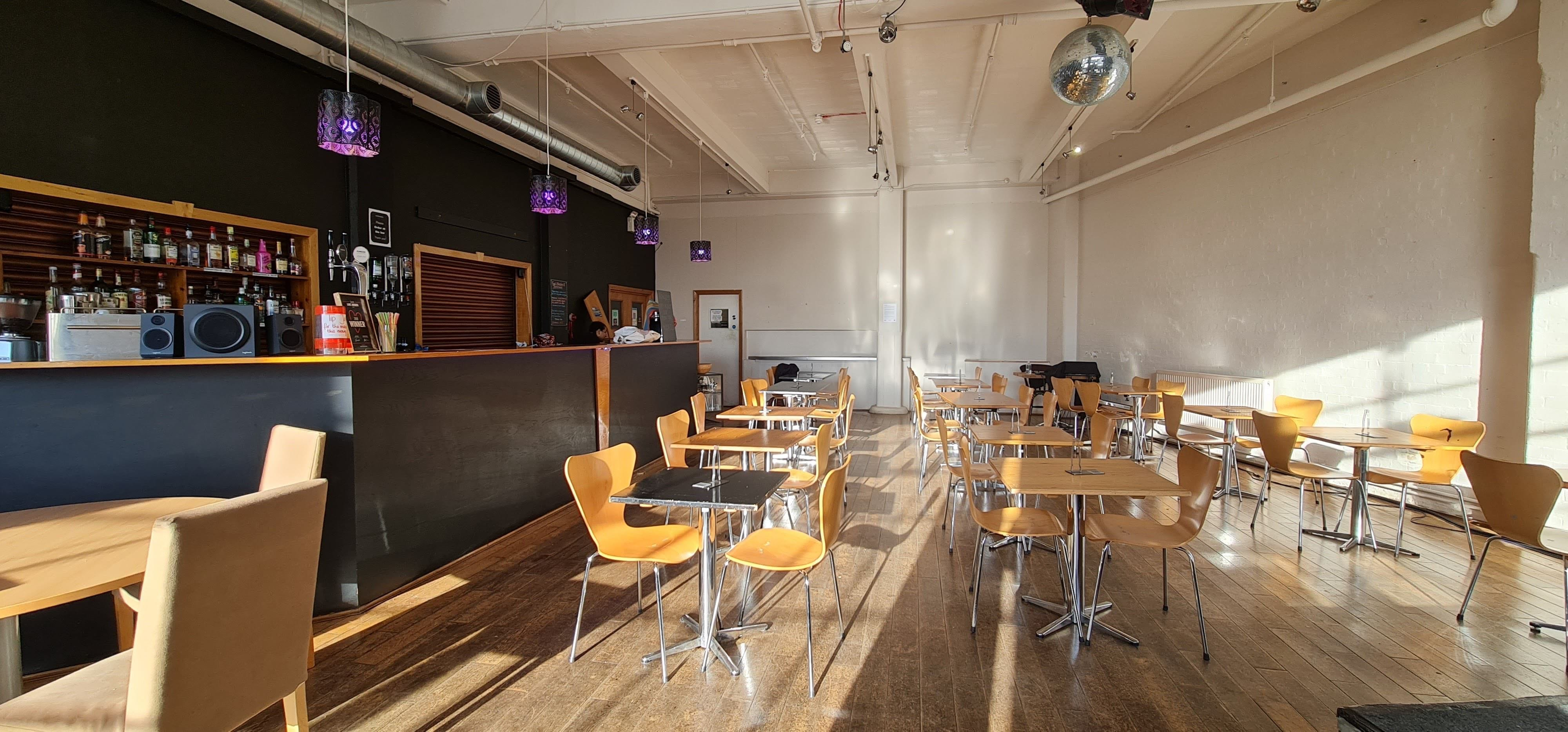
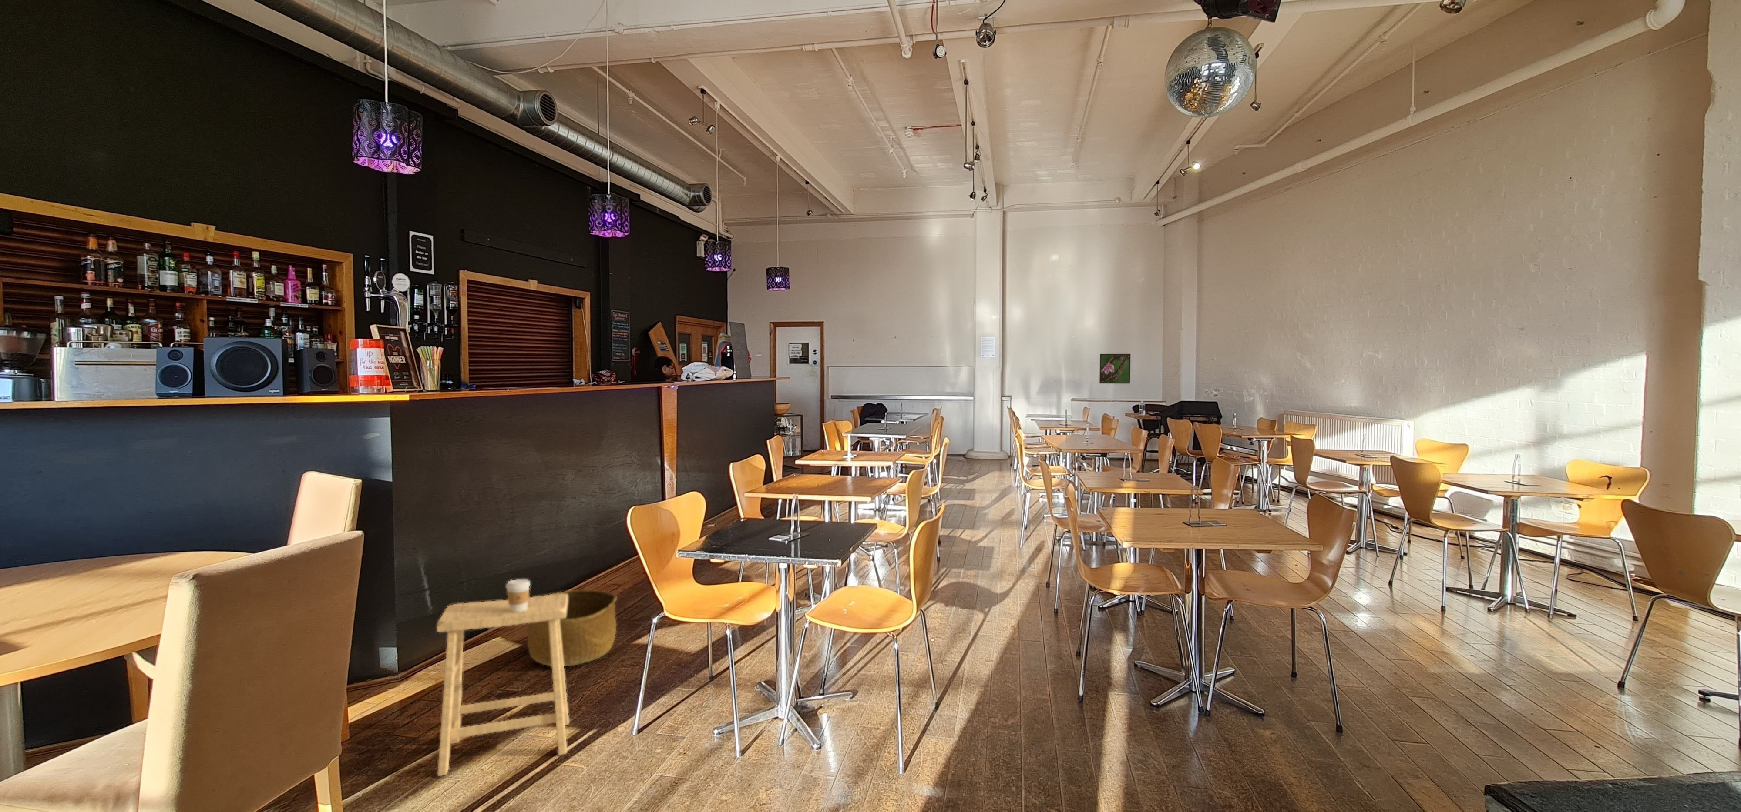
+ coffee cup (519, 595)
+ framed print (1115, 368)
+ stool (511, 698)
+ basket (571, 628)
